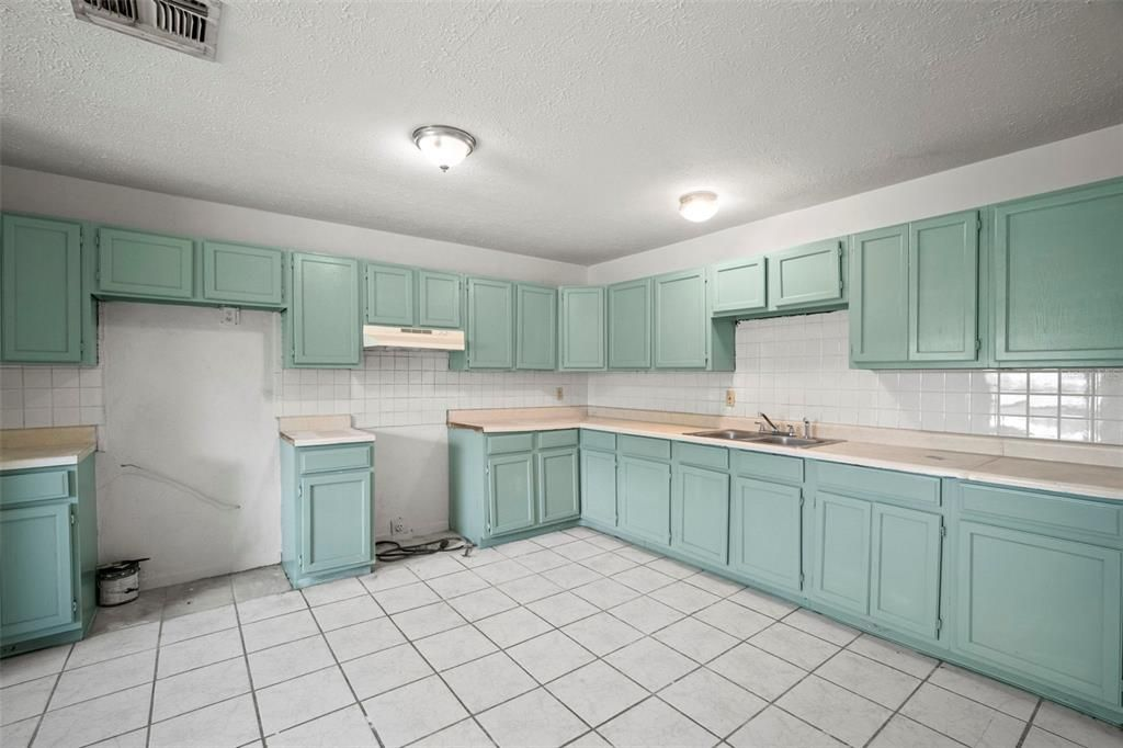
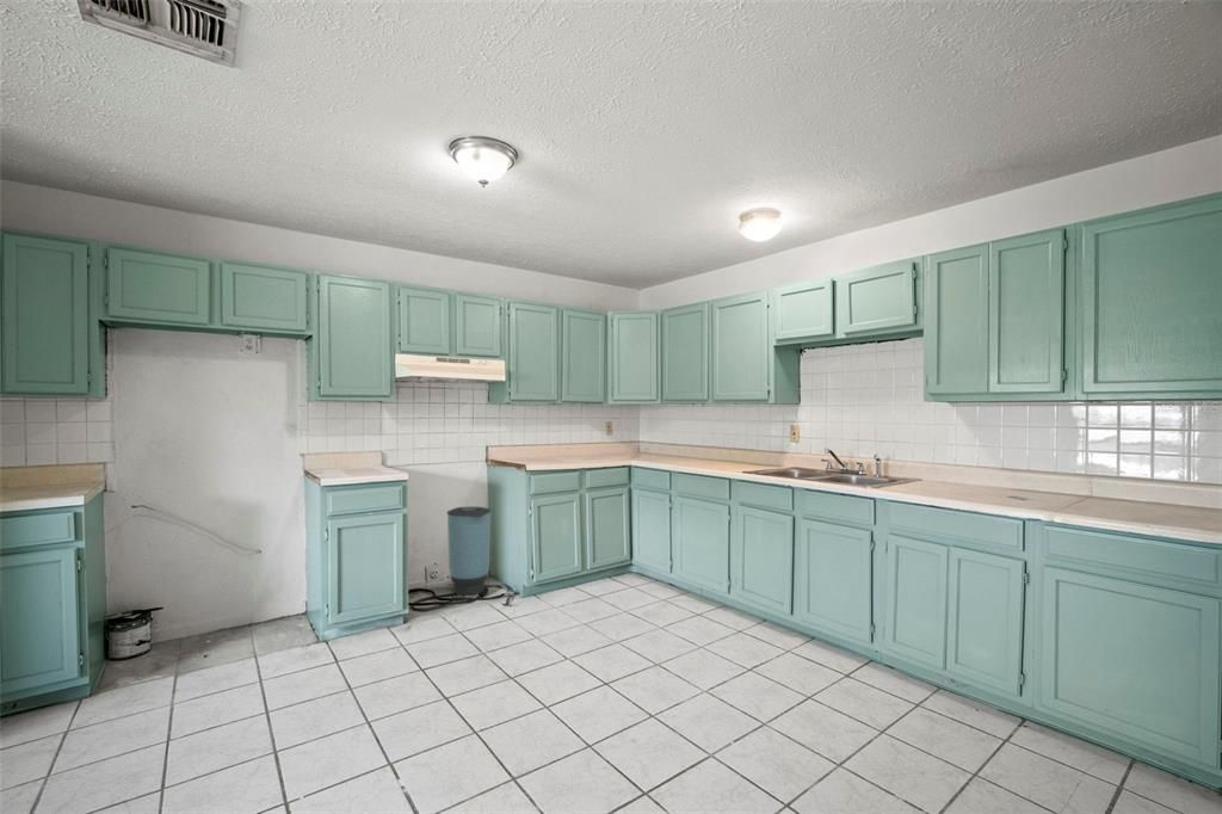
+ trash can (467, 548)
